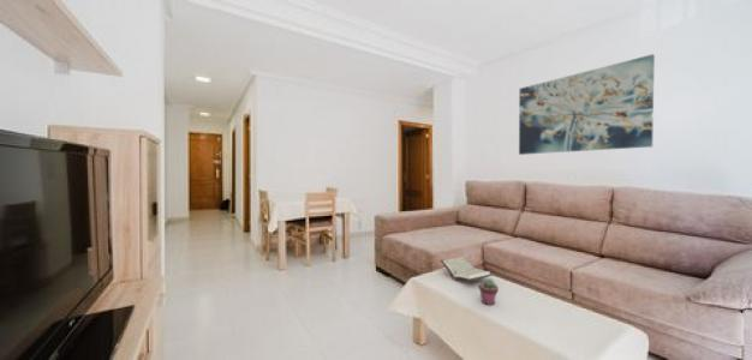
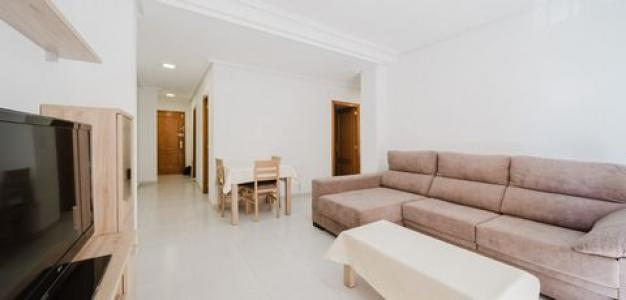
- potted succulent (488, 290)
- wall art (575, 113)
- book (465, 269)
